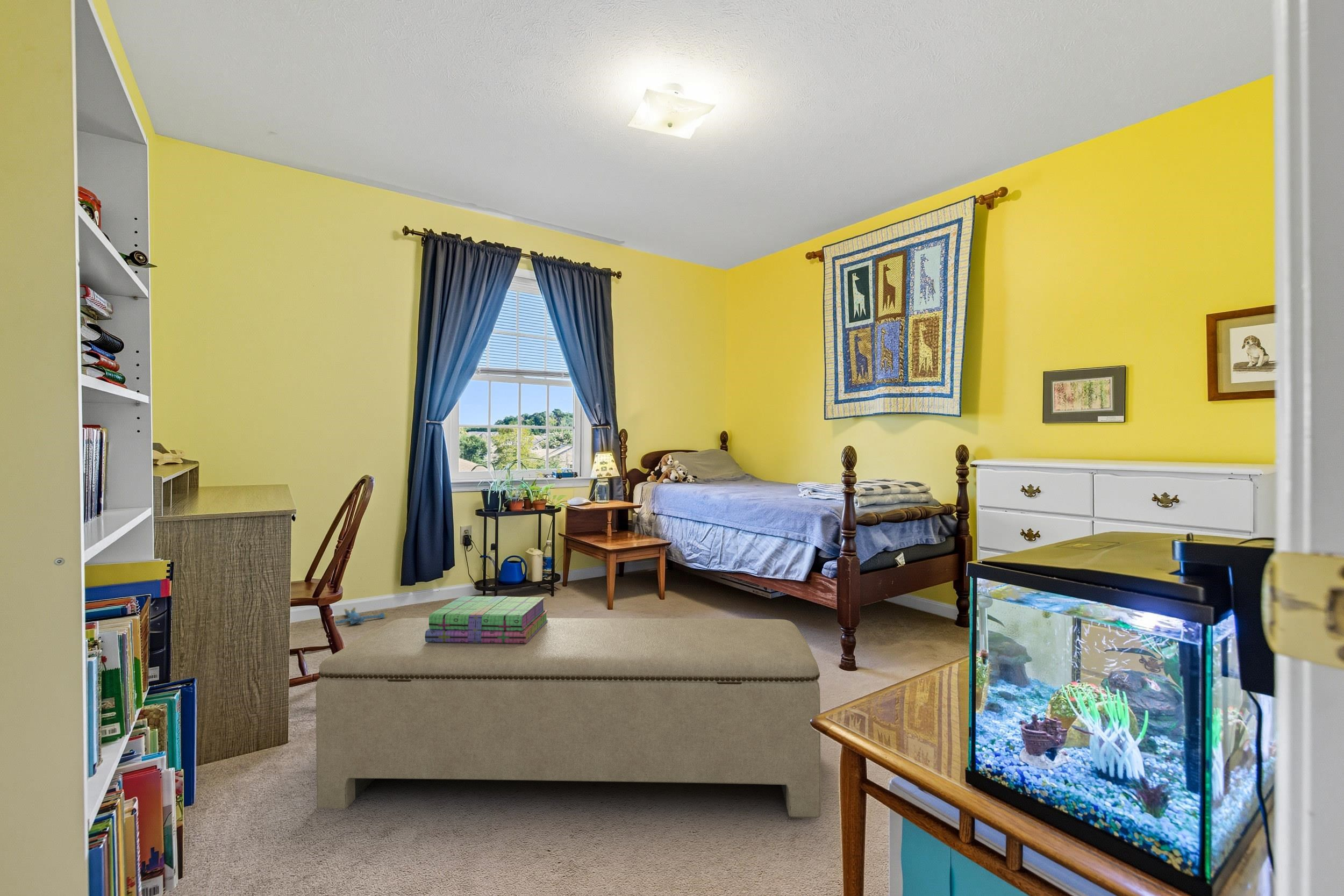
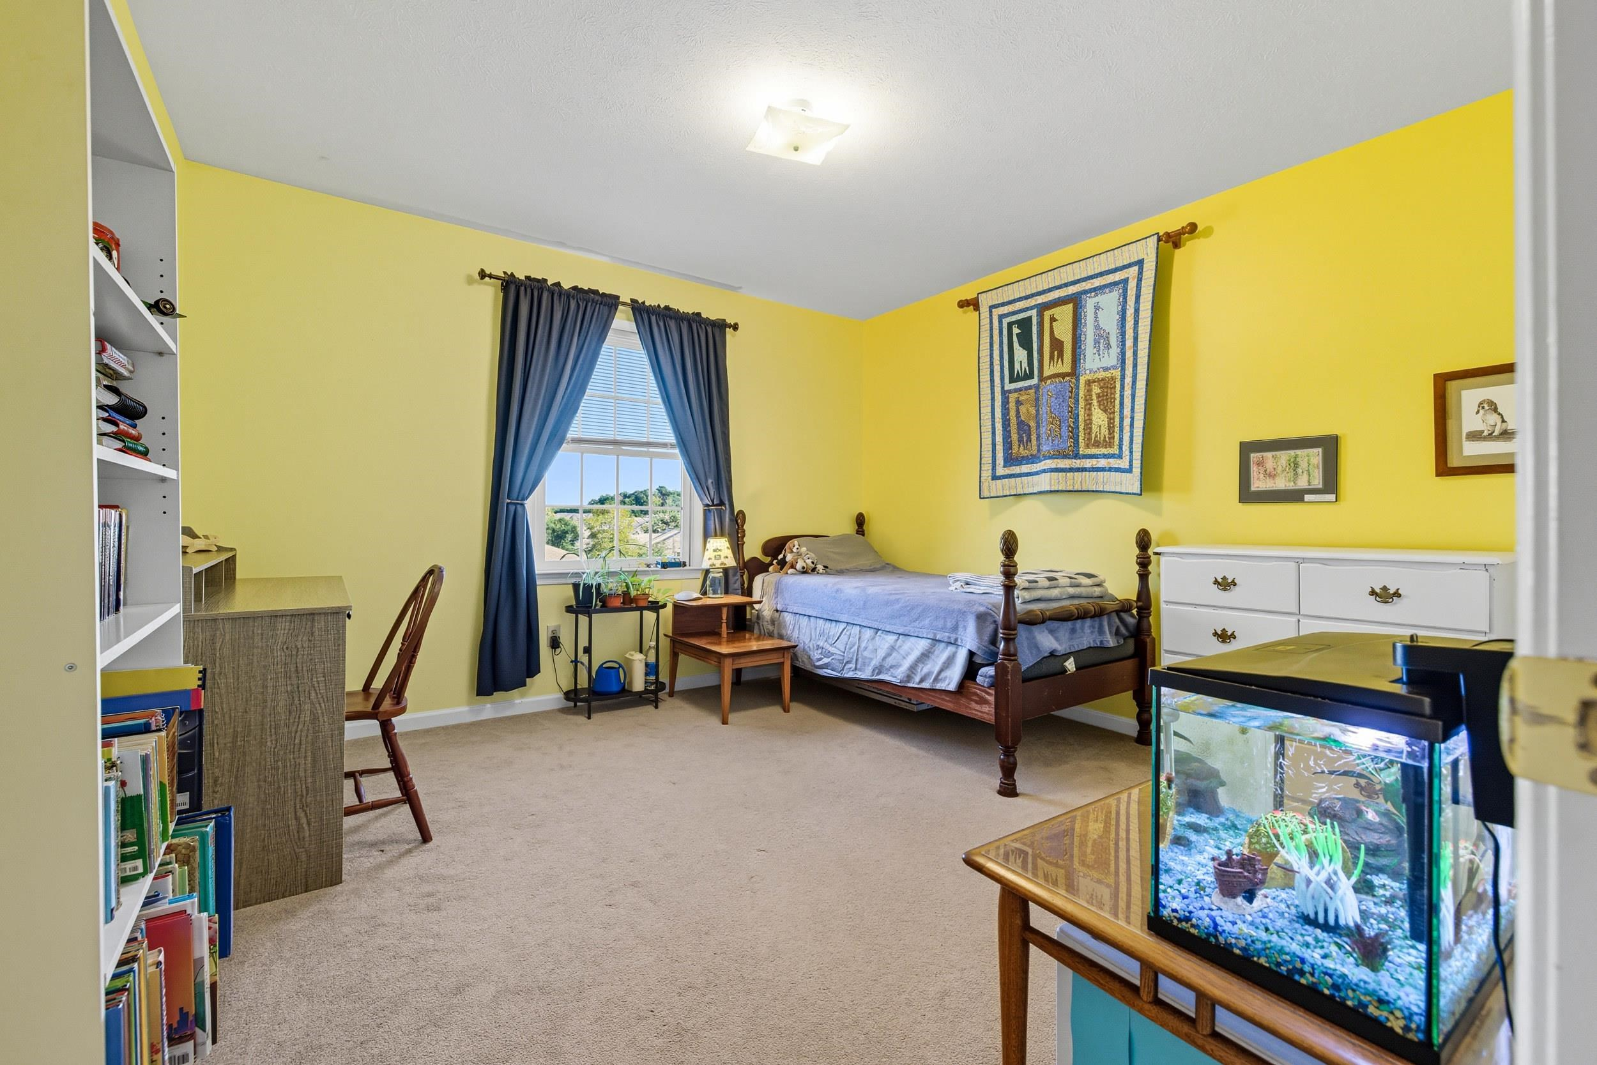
- stack of books (490, 618)
- bench (579, 703)
- plush toy (354, 615)
